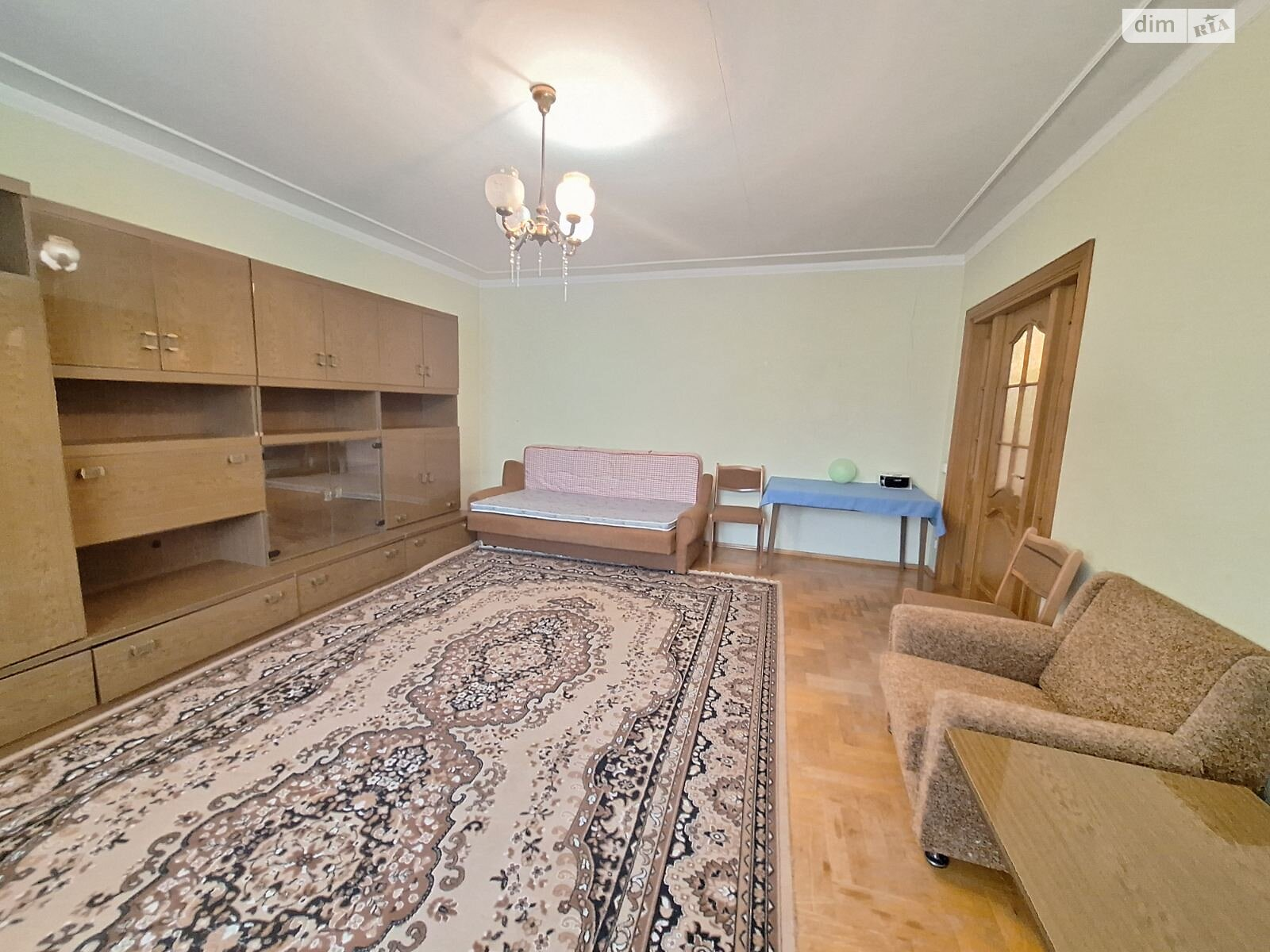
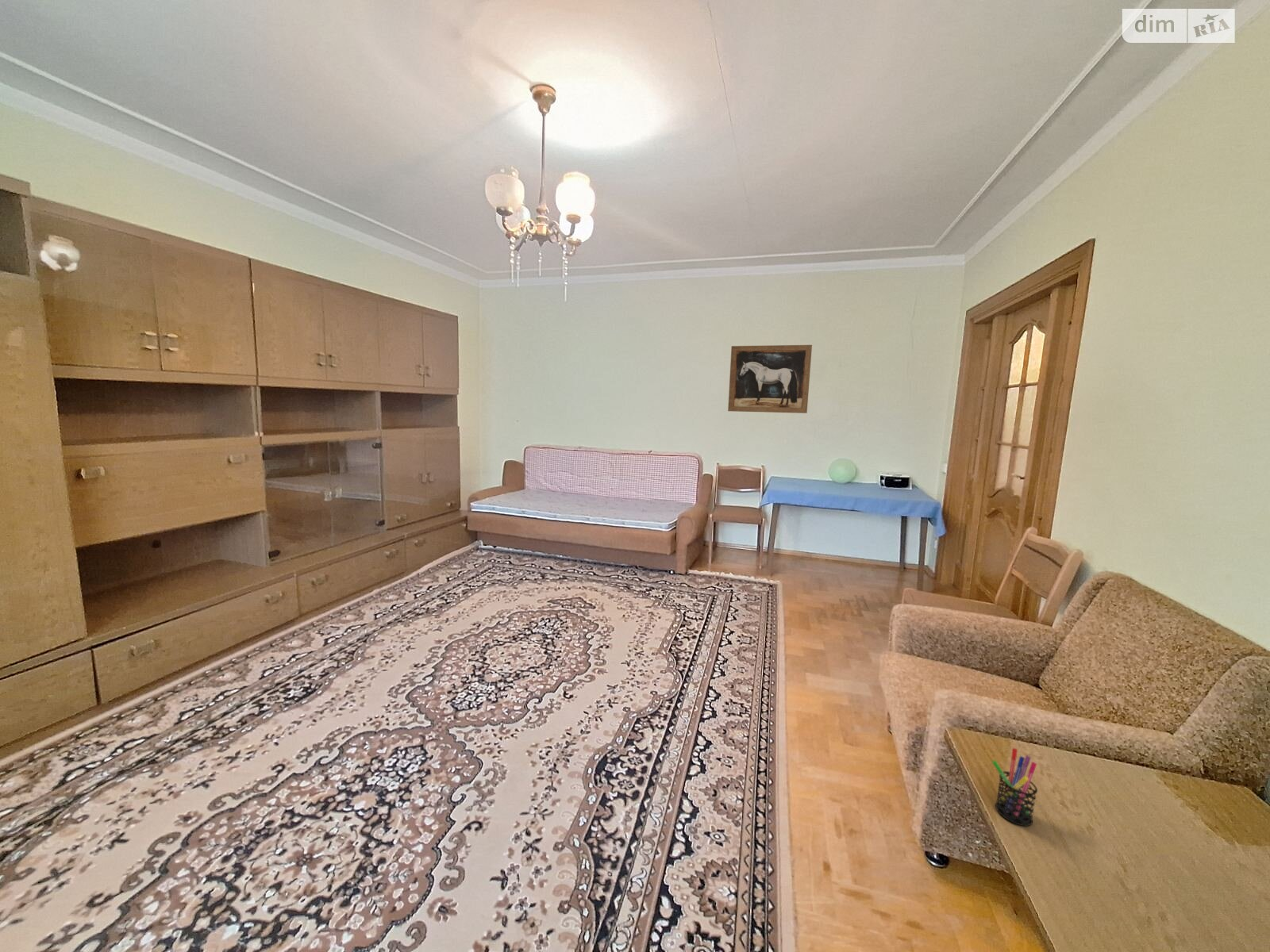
+ wall art (768, 378)
+ pen holder (1012, 784)
